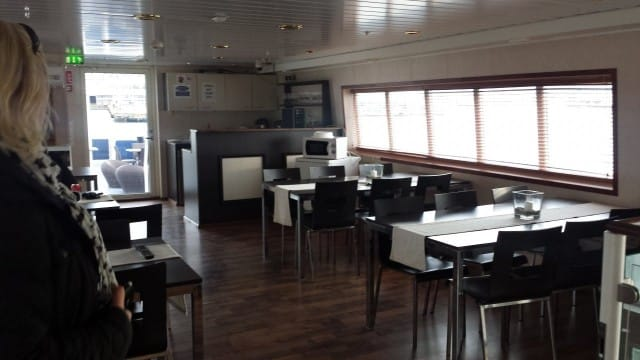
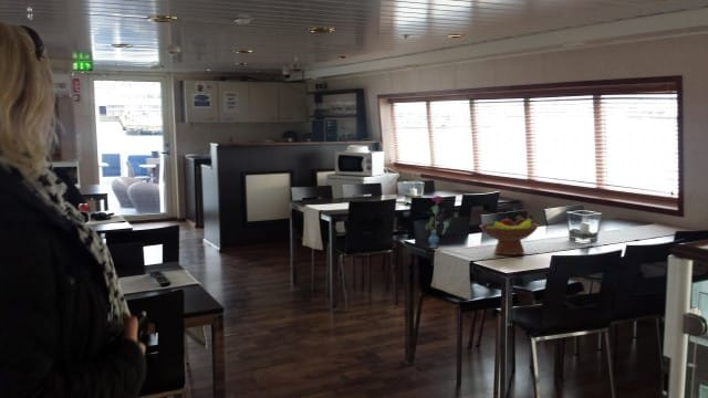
+ fruit bowl (509, 233)
+ vase (438, 221)
